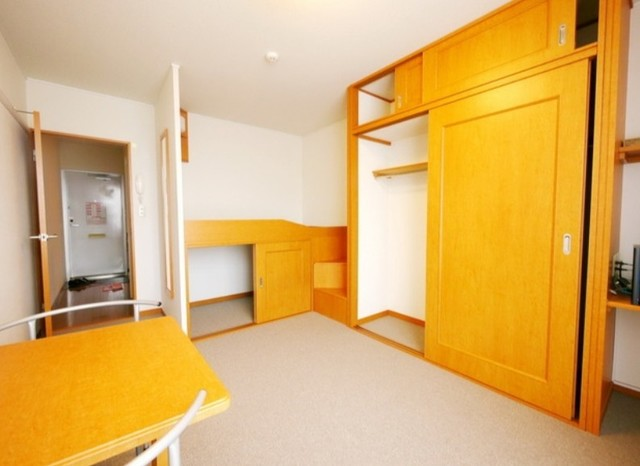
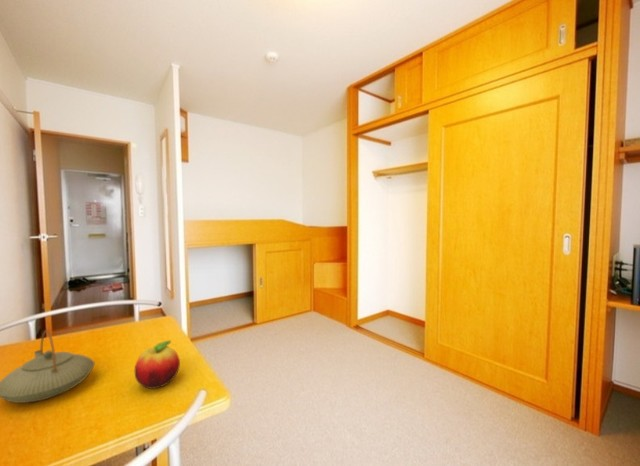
+ teapot (47, 358)
+ fruit (157, 364)
